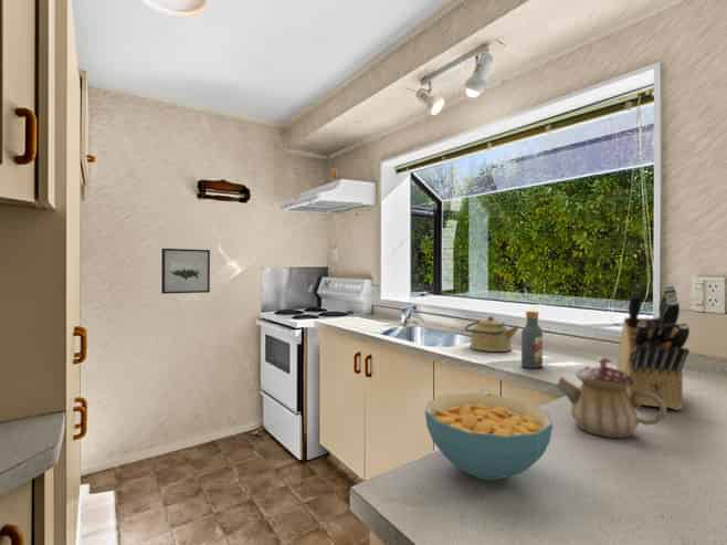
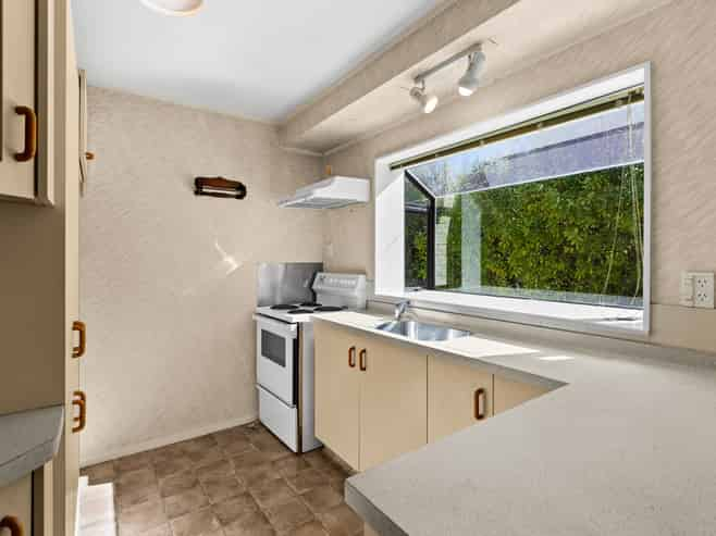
- kettle (494, 332)
- wall art (186, 271)
- teapot (608, 392)
- knife block (647, 340)
- cereal bowl (485, 441)
- vodka (531, 338)
